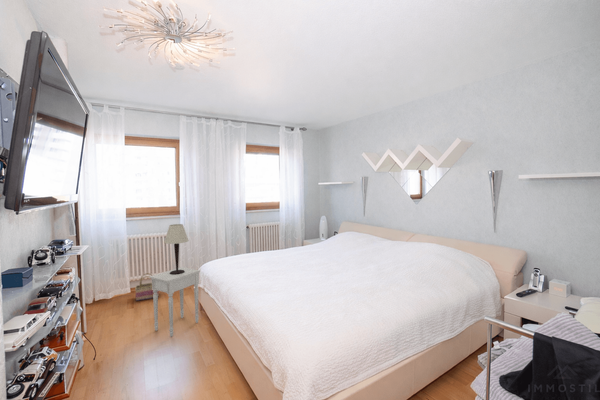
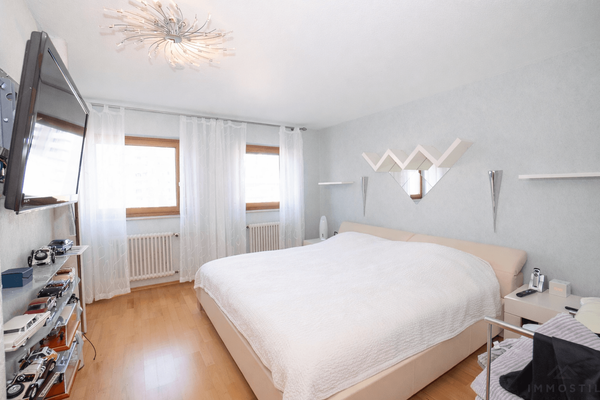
- basket (147, 285)
- nightstand (172, 299)
- table lamp (176, 248)
